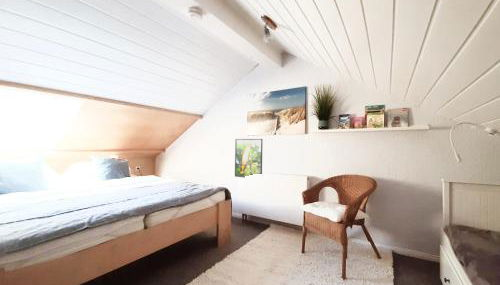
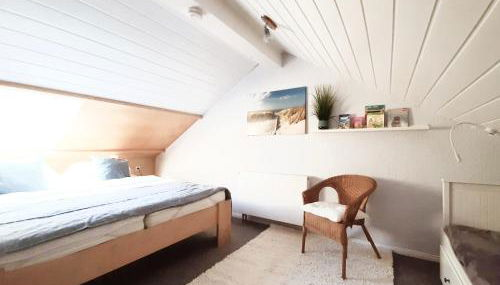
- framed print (248, 158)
